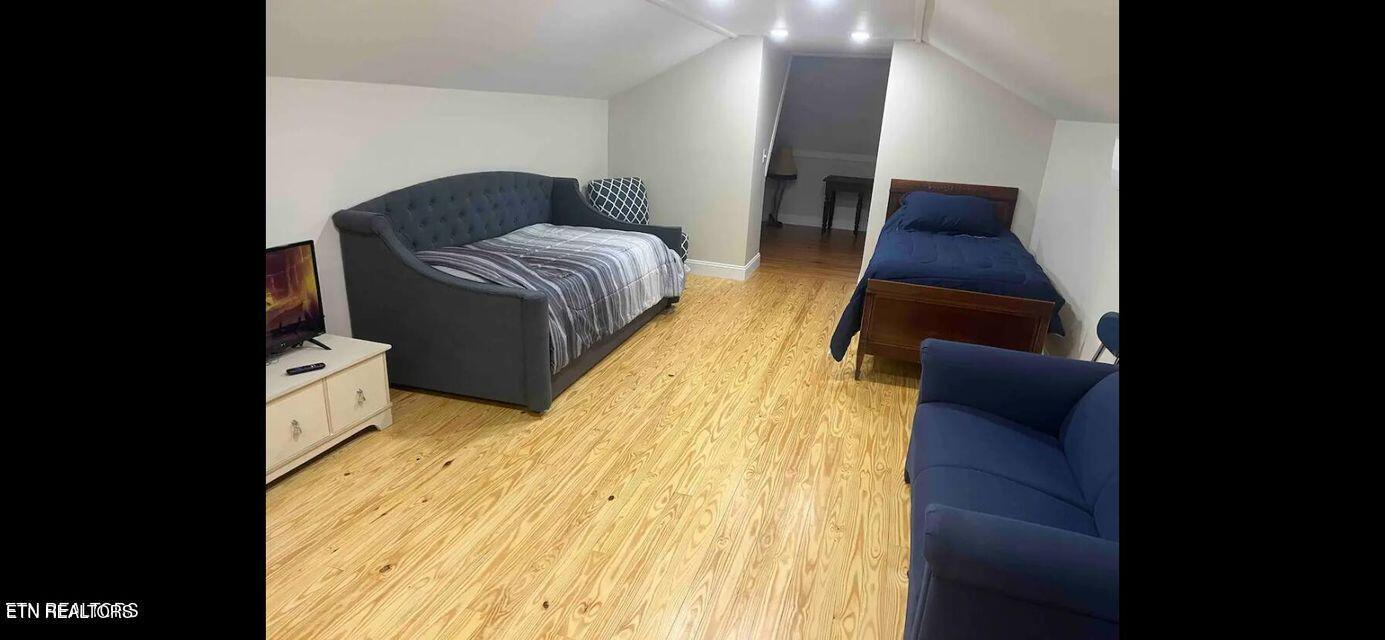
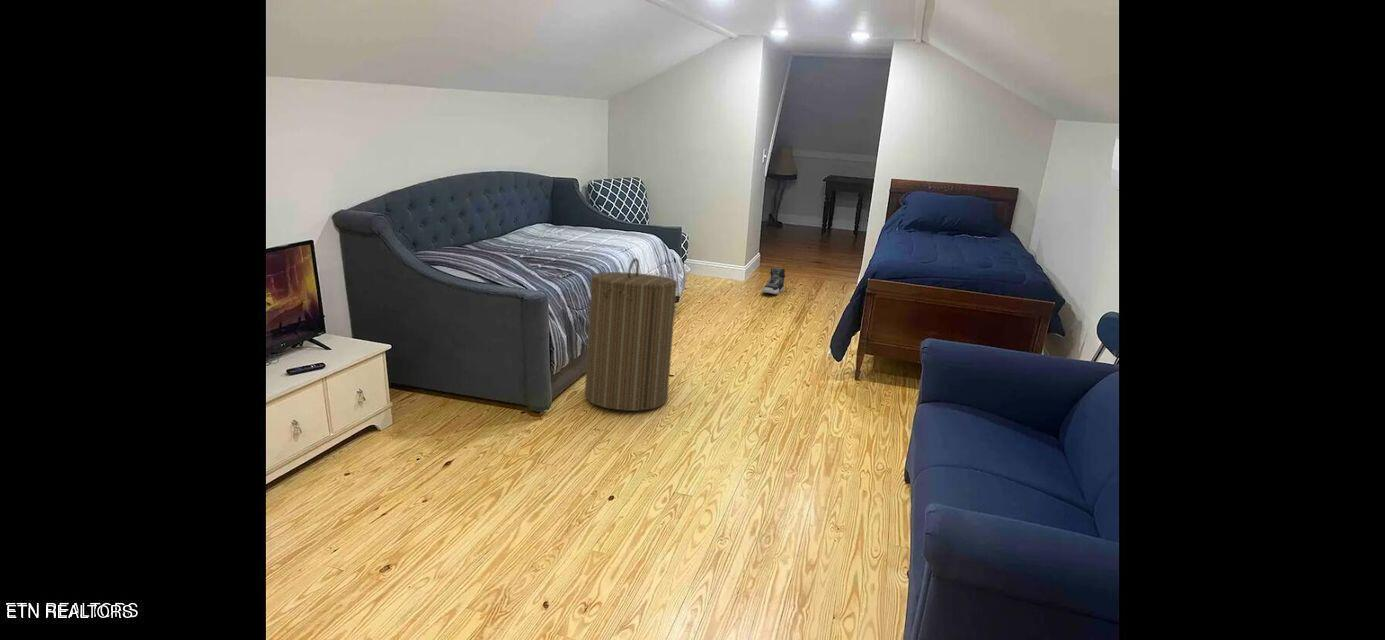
+ sneaker (773, 280)
+ laundry hamper (630, 329)
